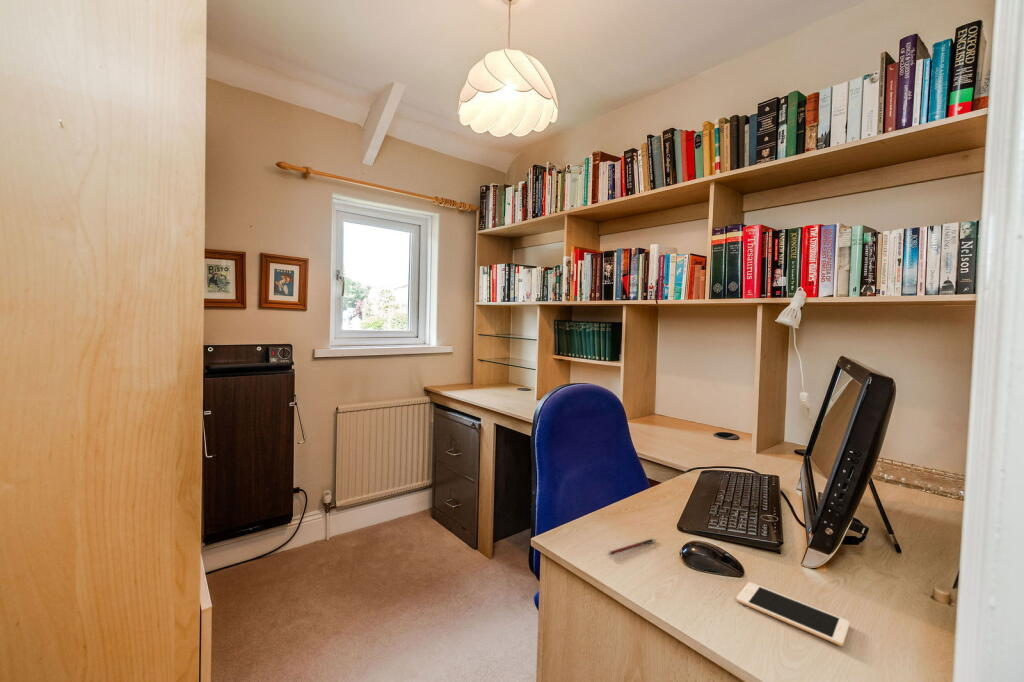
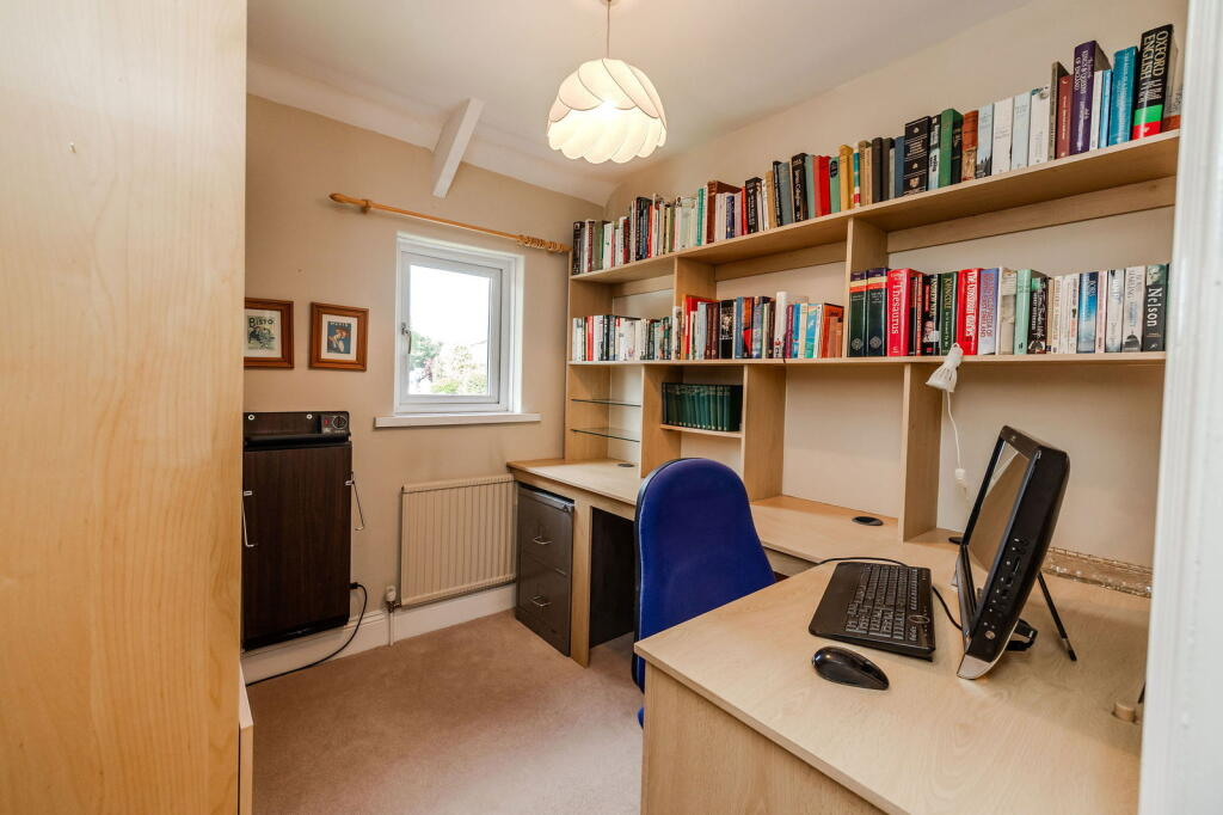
- pen (633, 546)
- cell phone (790, 610)
